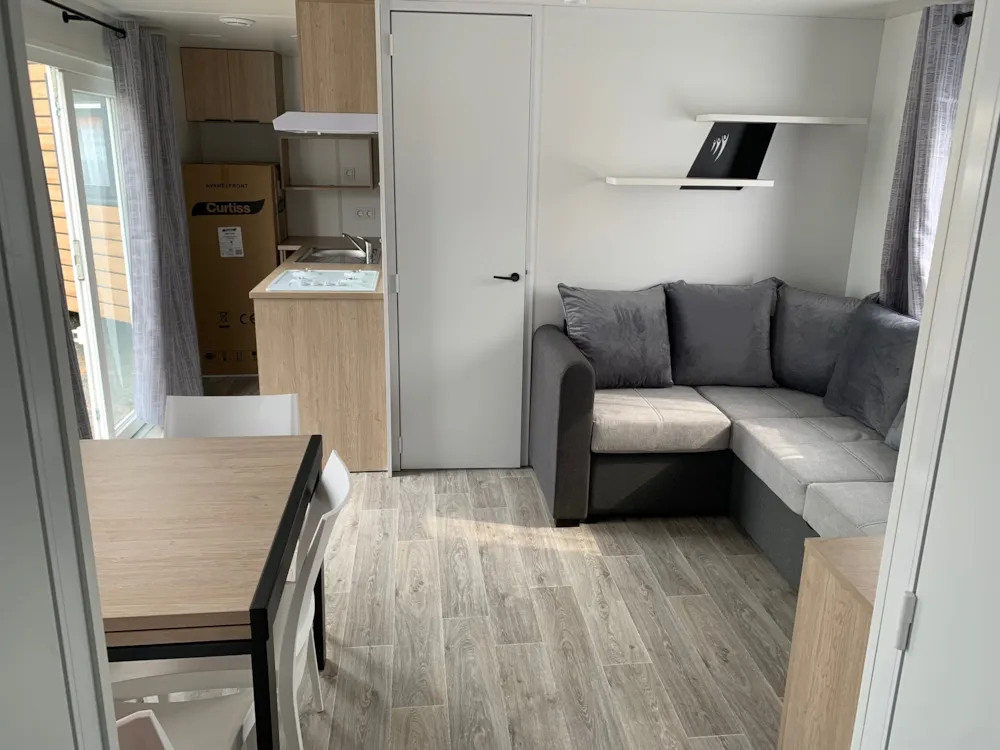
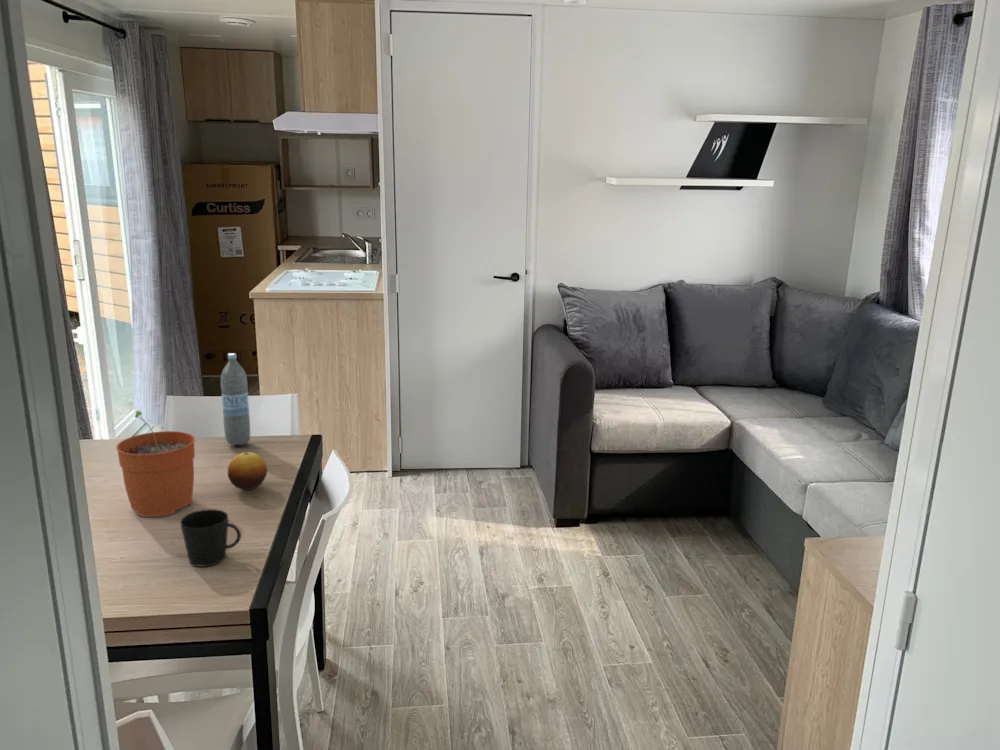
+ cup (211, 537)
+ plant pot (157, 458)
+ water bottle (235, 399)
+ fruit (247, 470)
